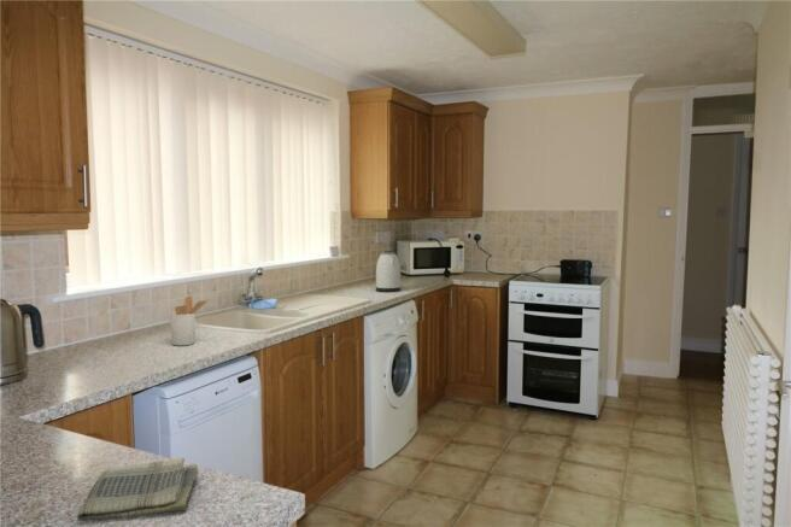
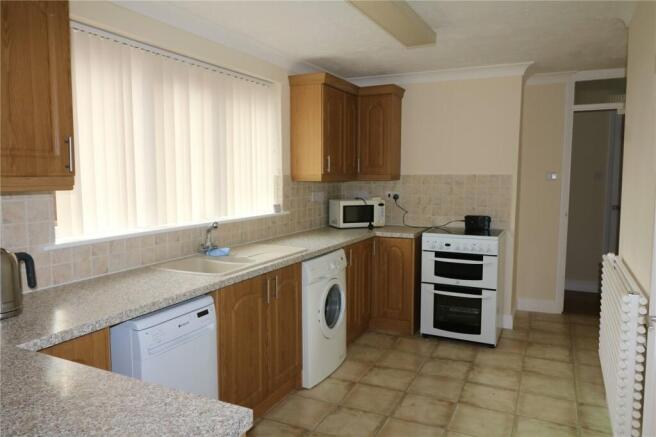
- dish towel (143, 486)
- kettle (386, 270)
- utensil holder (189, 320)
